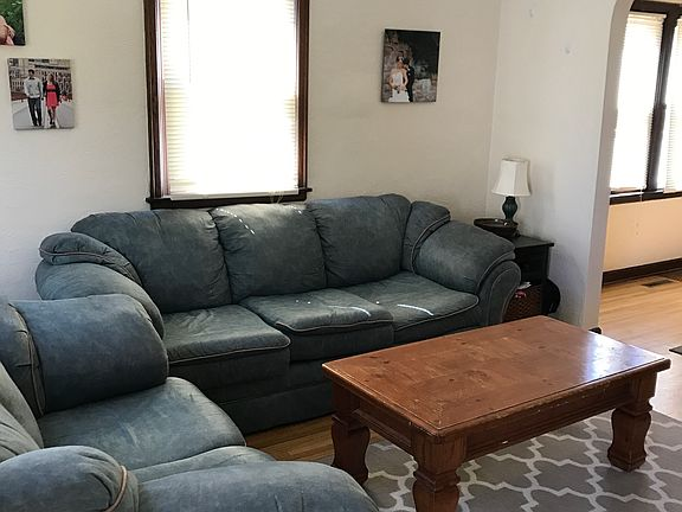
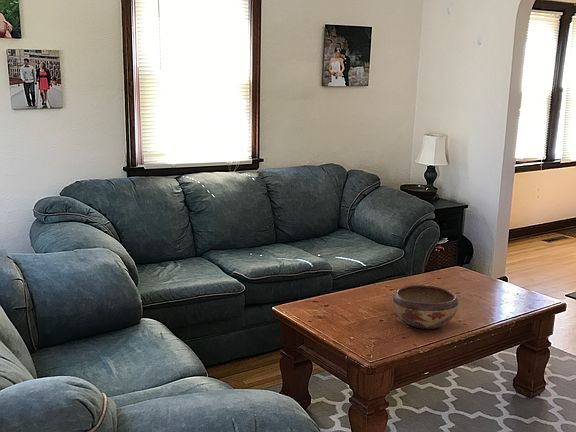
+ decorative bowl (424, 308)
